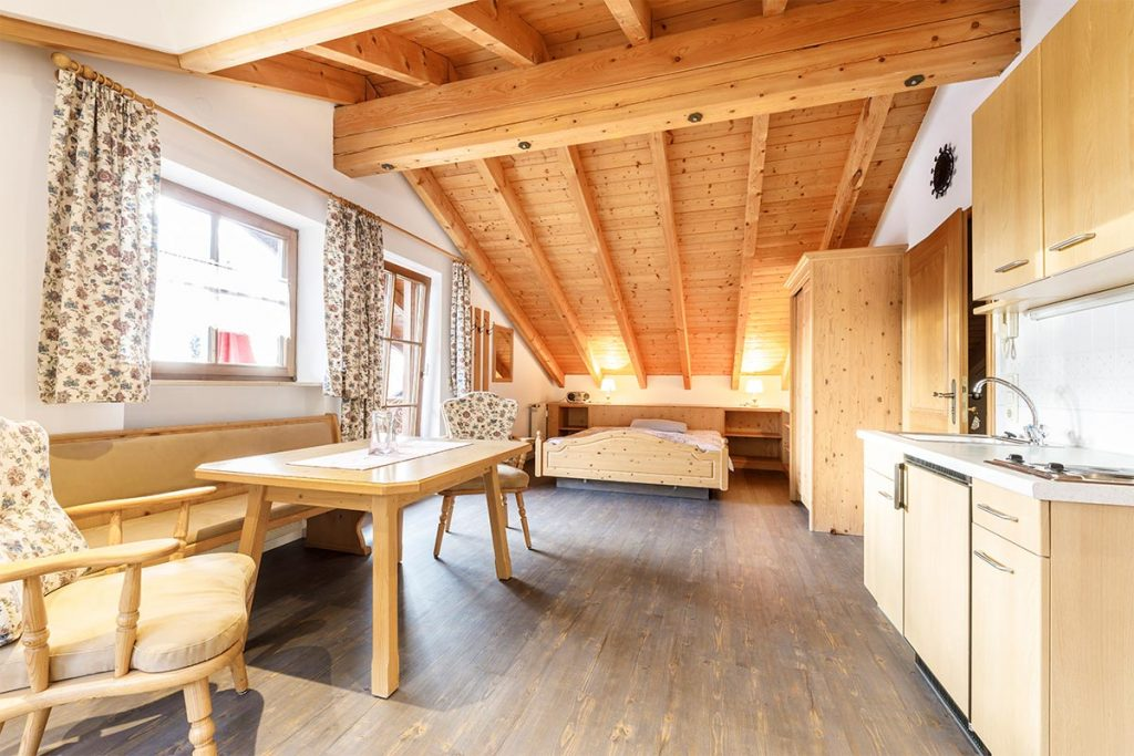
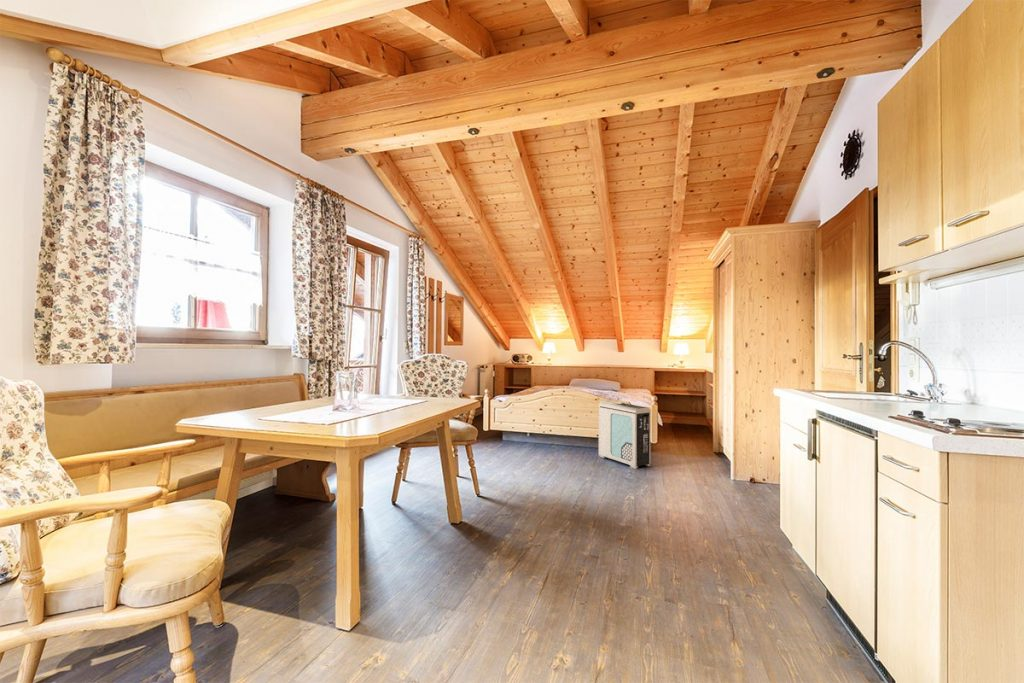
+ air purifier (623, 432)
